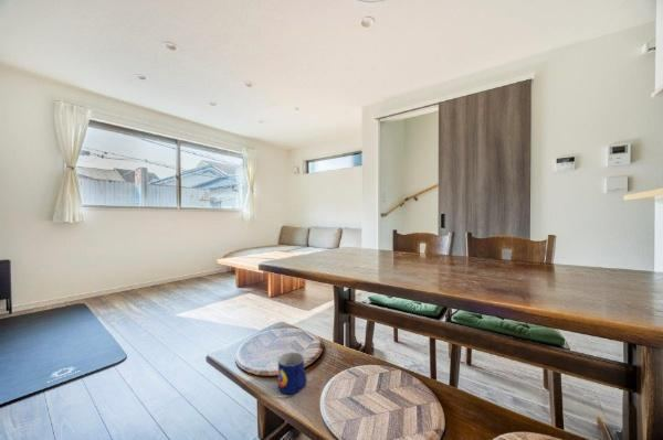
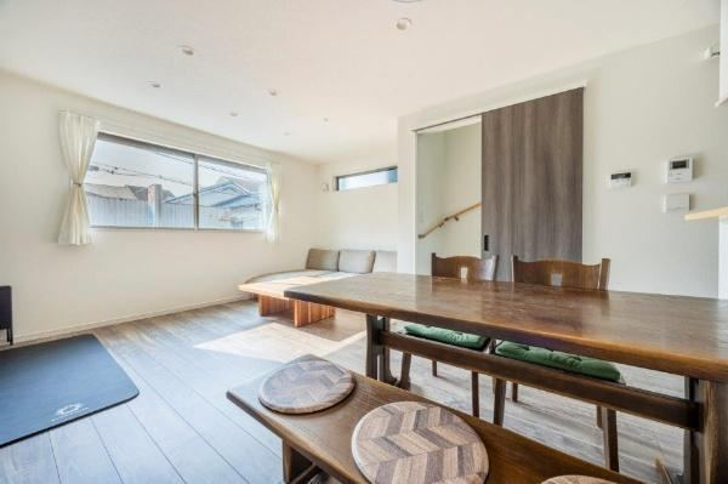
- mug (294, 374)
